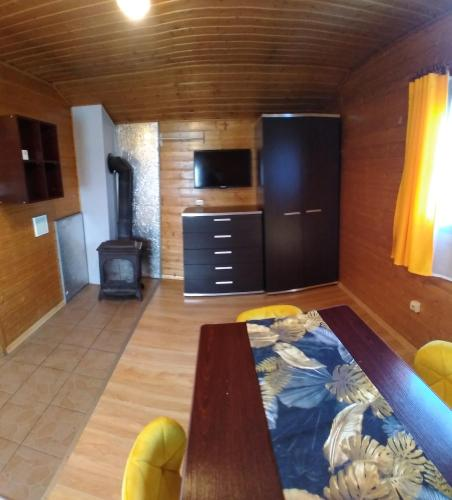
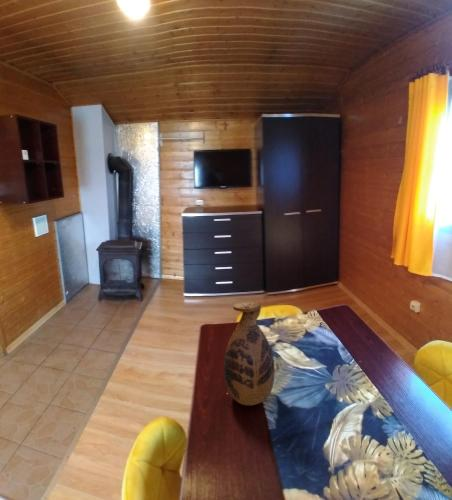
+ vase (249, 352)
